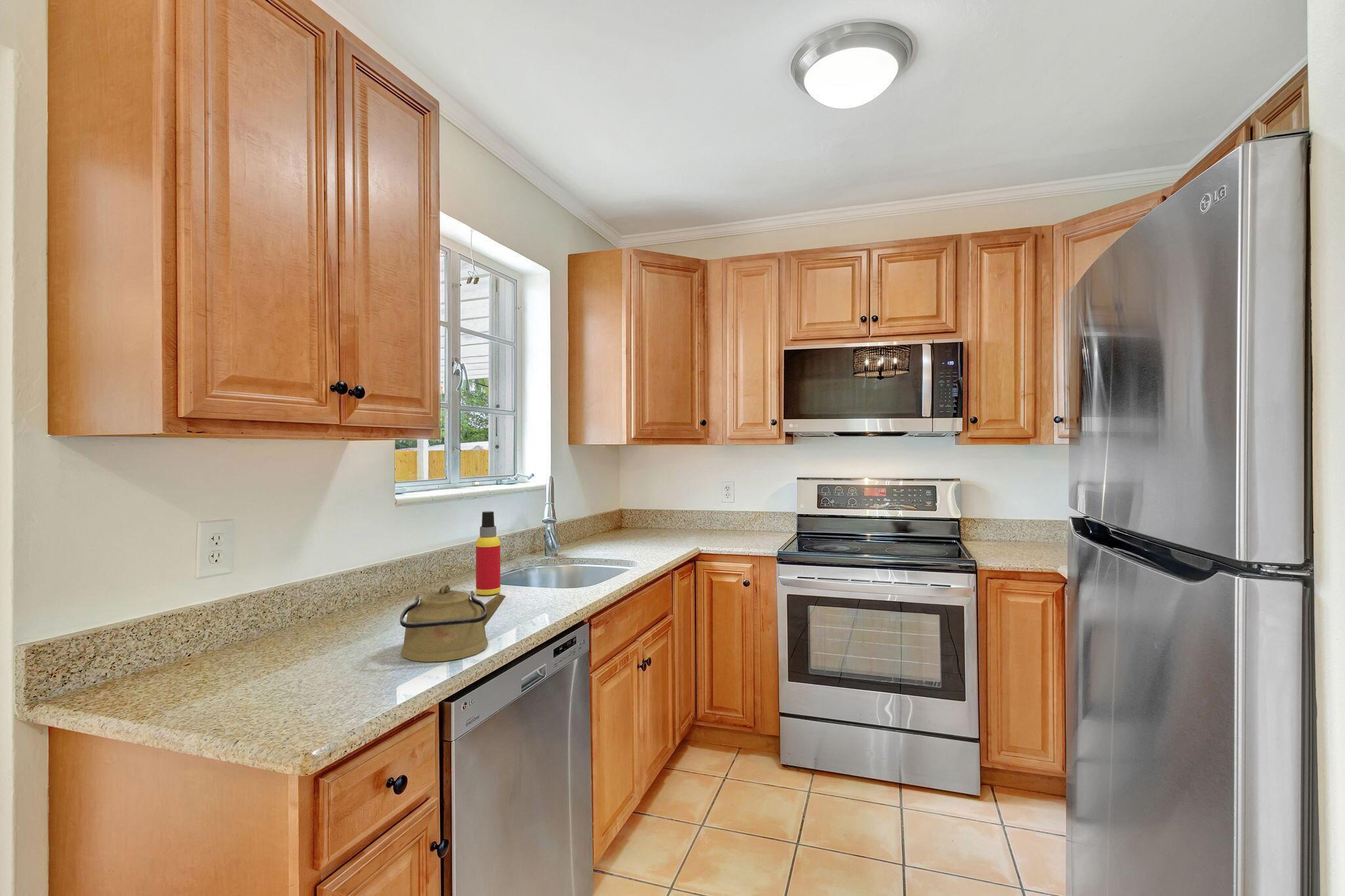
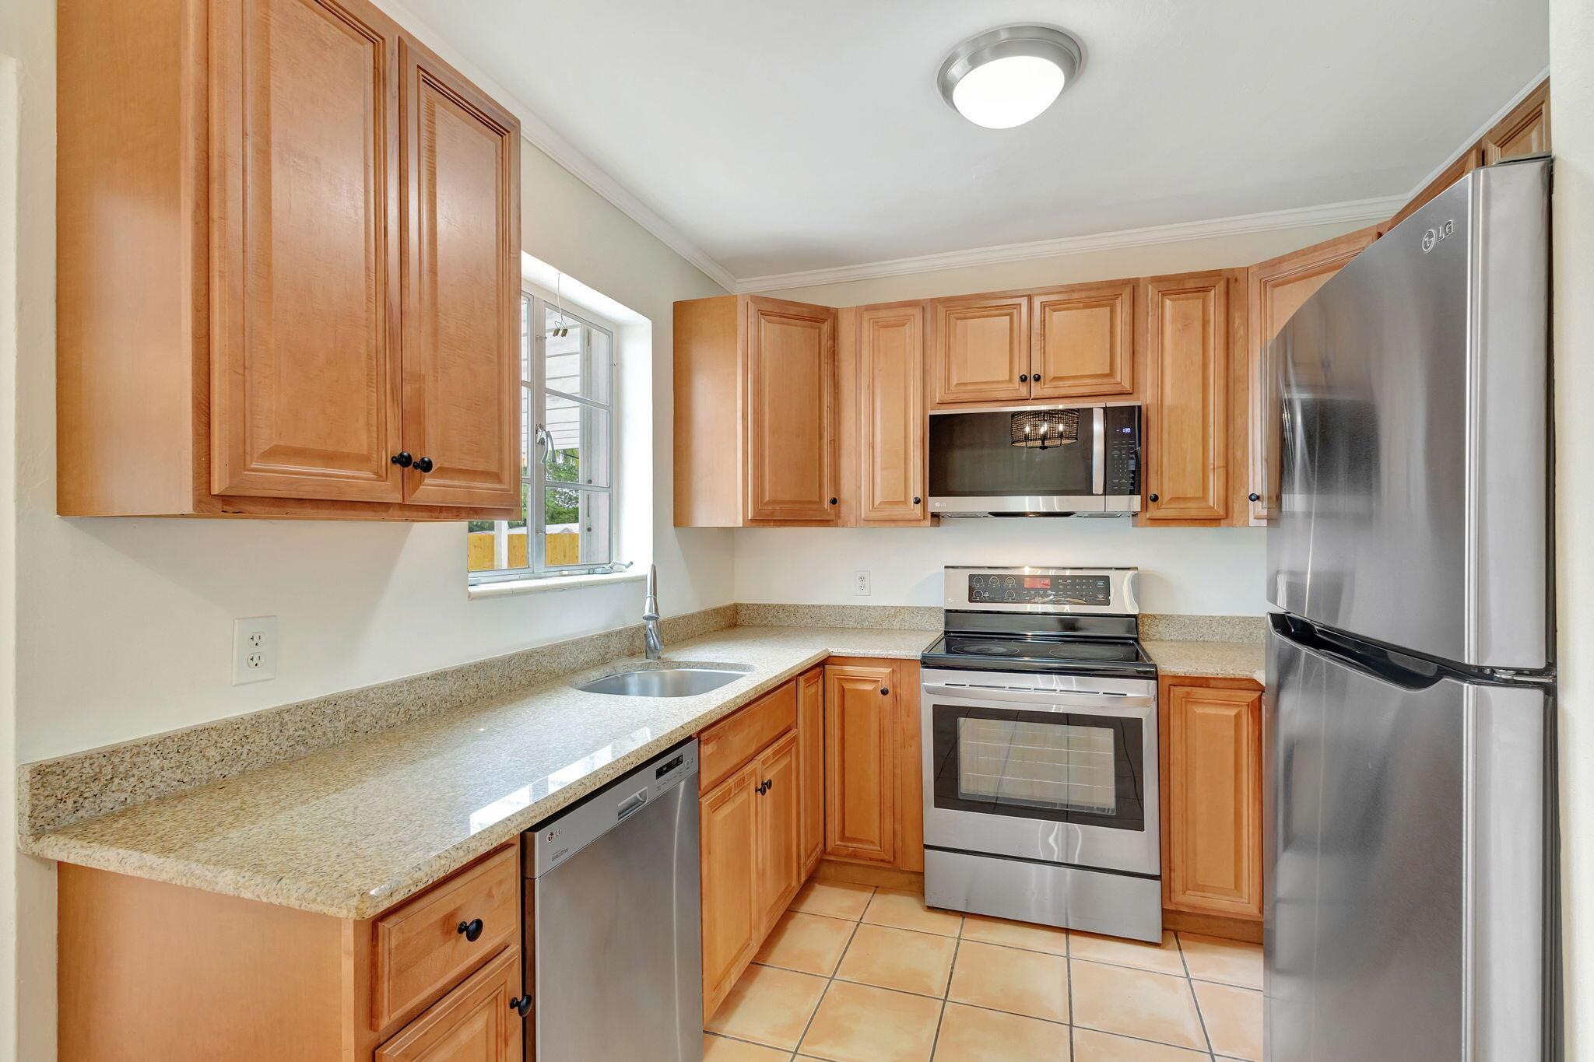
- kettle (454, 616)
- spray bottle (488, 552)
